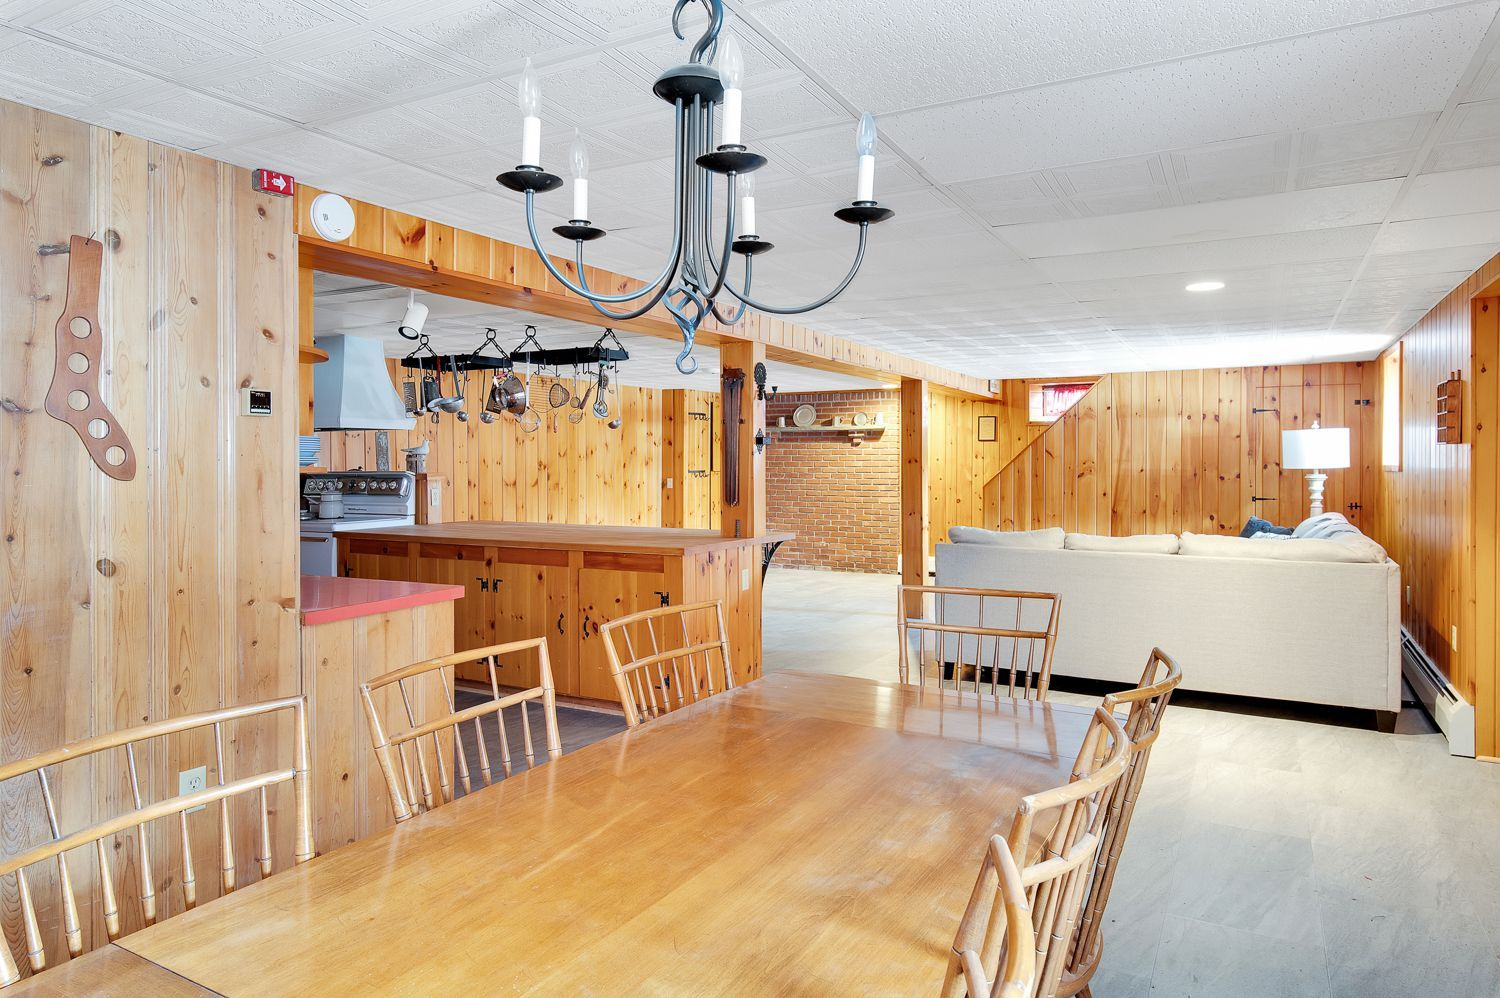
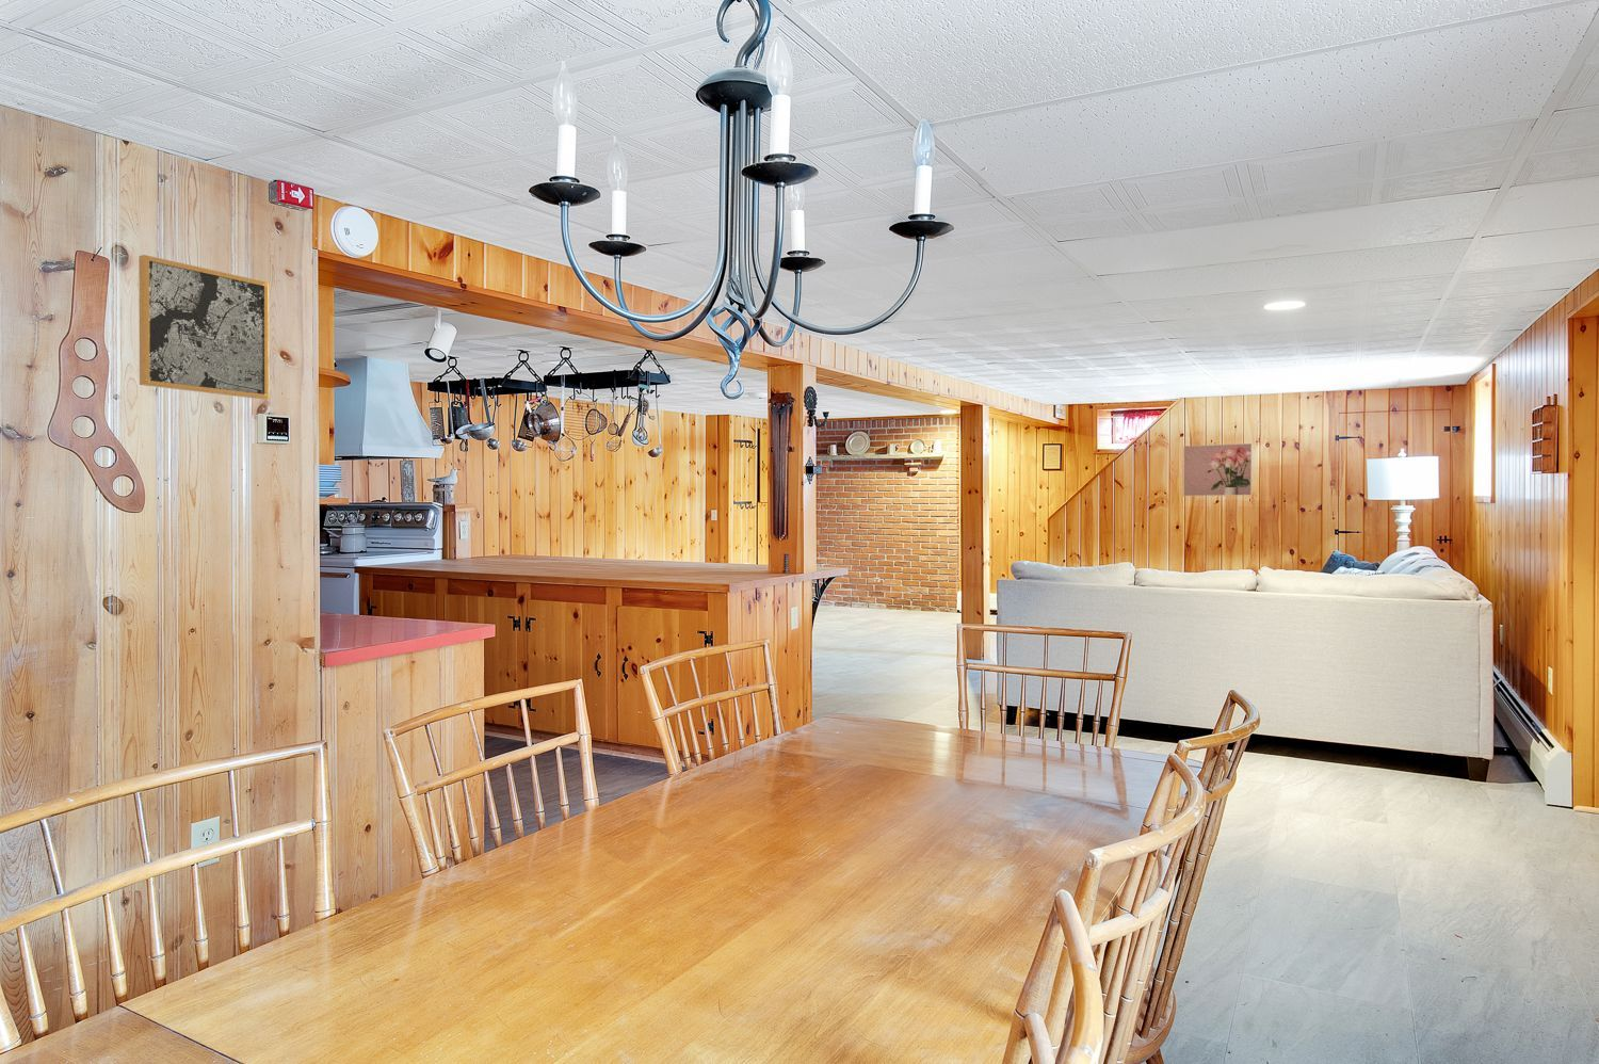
+ wall art (207, 330)
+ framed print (1217, 470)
